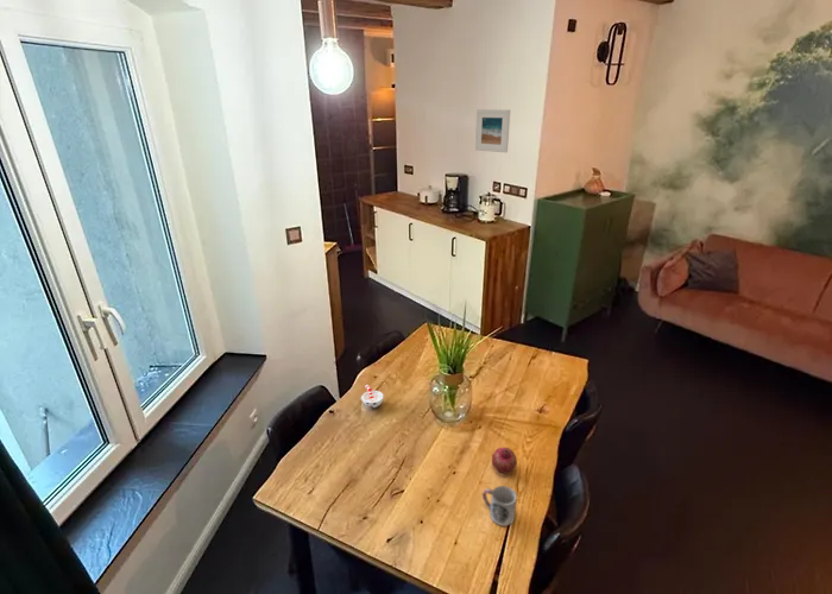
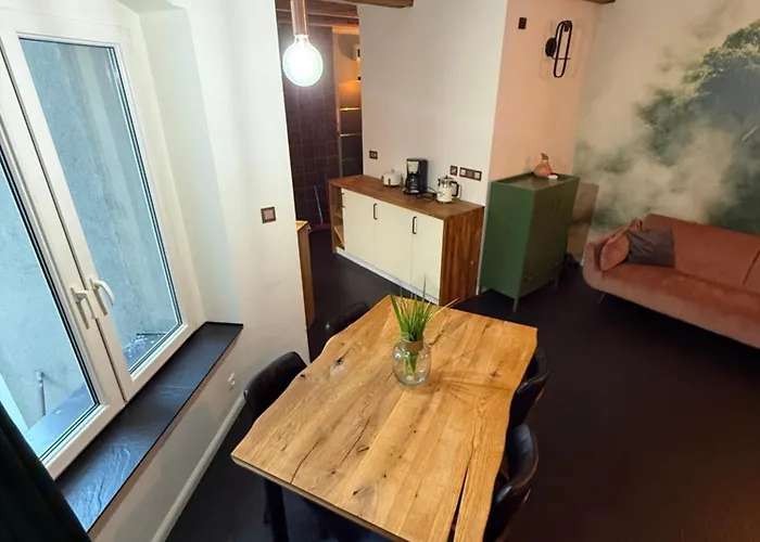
- cup (498, 503)
- cup (372, 397)
- fruit (504, 457)
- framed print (491, 131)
